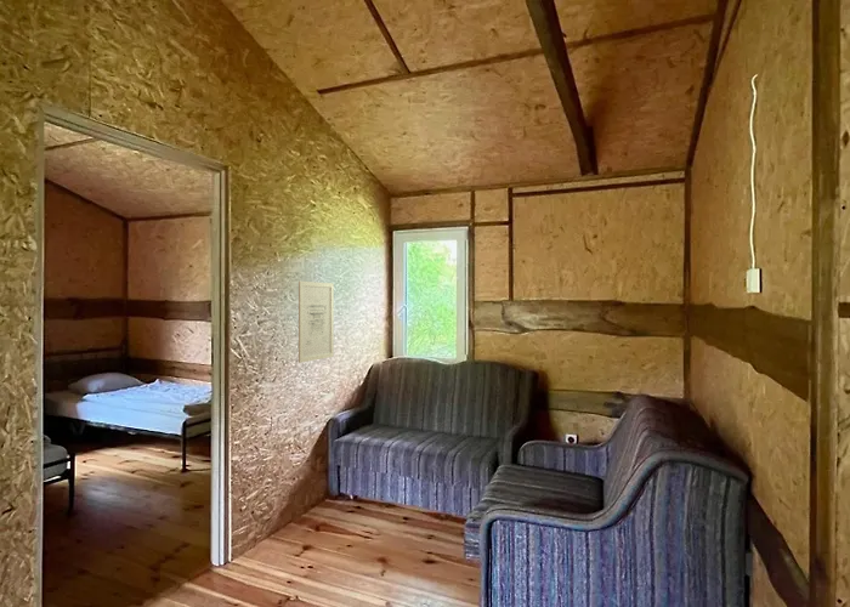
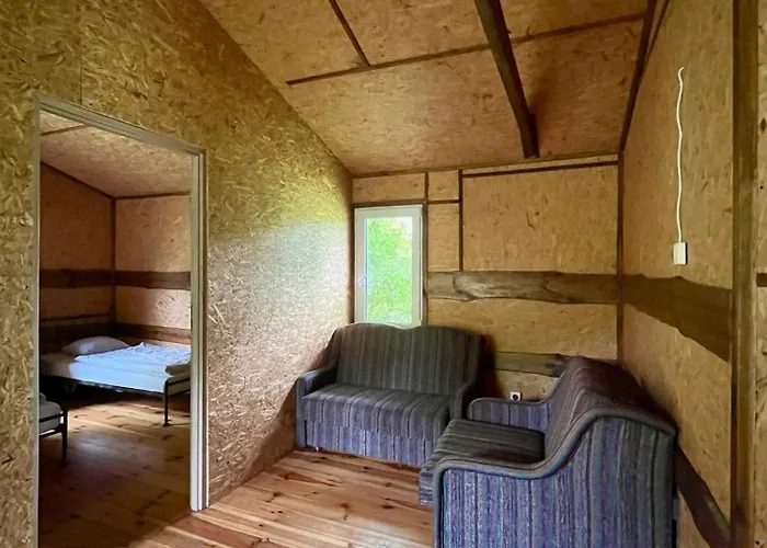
- wall art (316, 320)
